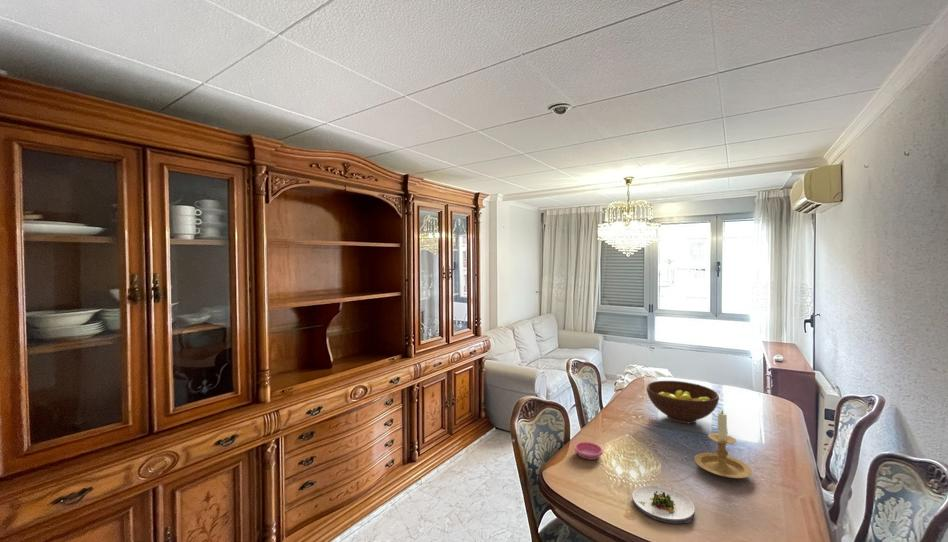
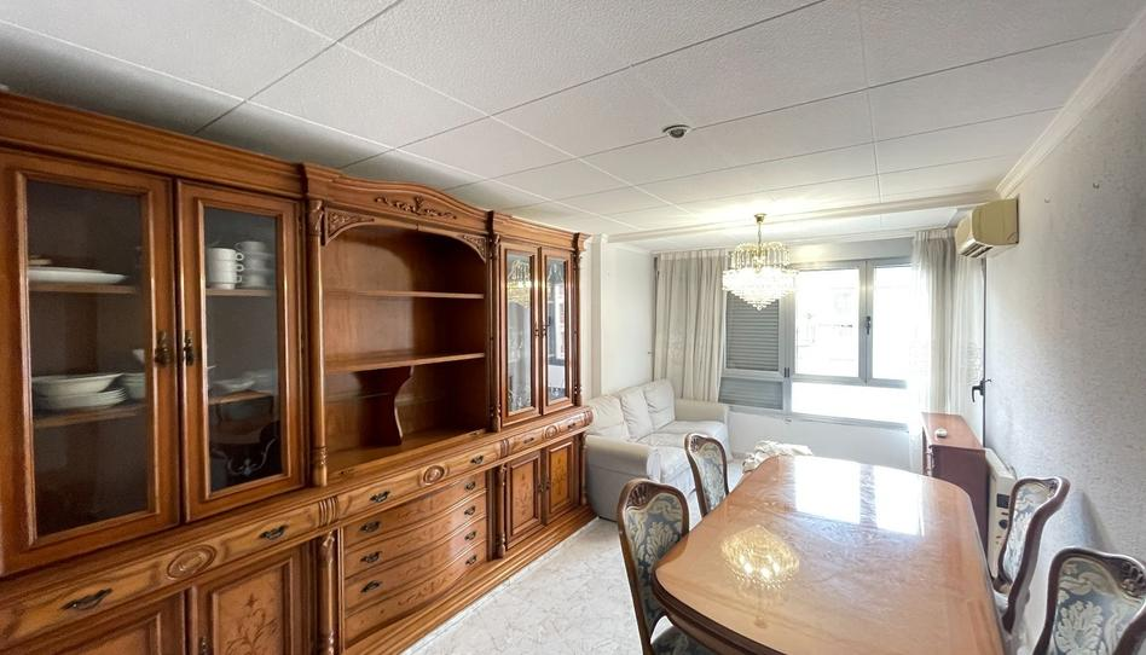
- fruit bowl (681, 404)
- salad plate (662, 499)
- saucer (588, 451)
- candle holder (722, 440)
